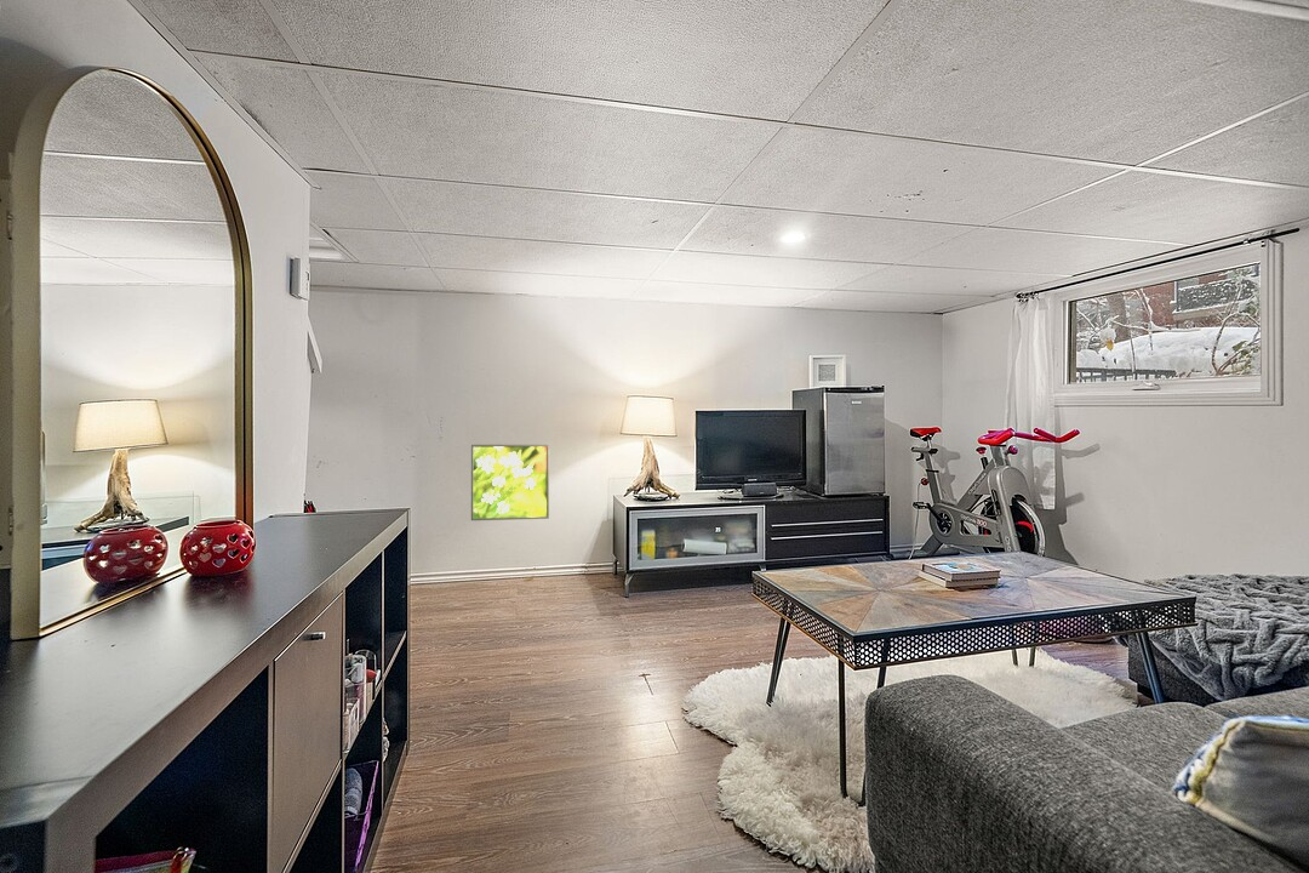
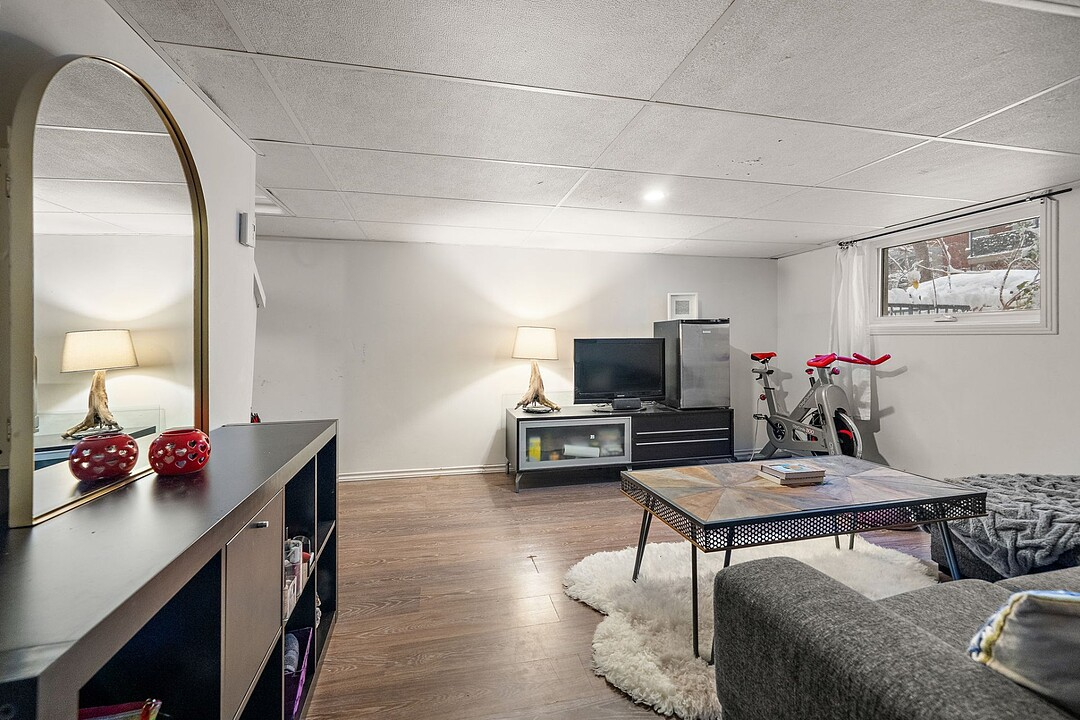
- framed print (510, 481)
